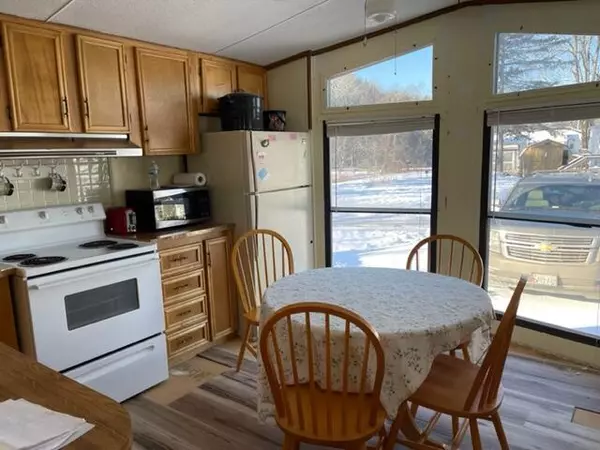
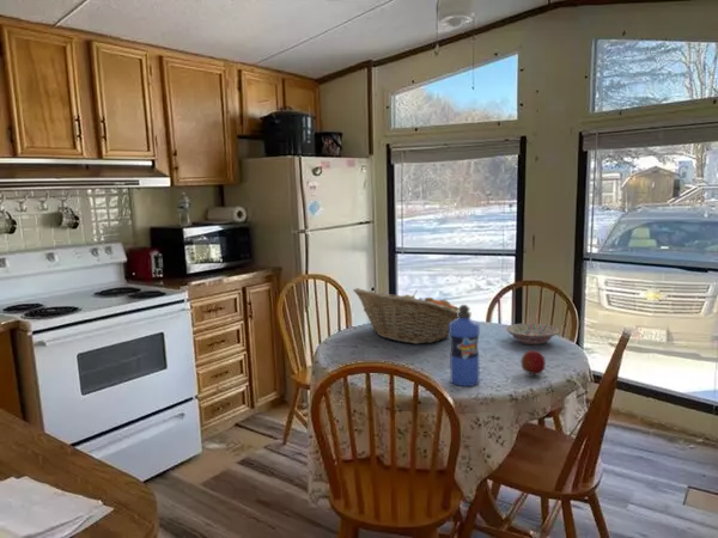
+ apple (533, 362)
+ bowl (531, 335)
+ fruit basket (406, 310)
+ water bottle (464, 343)
